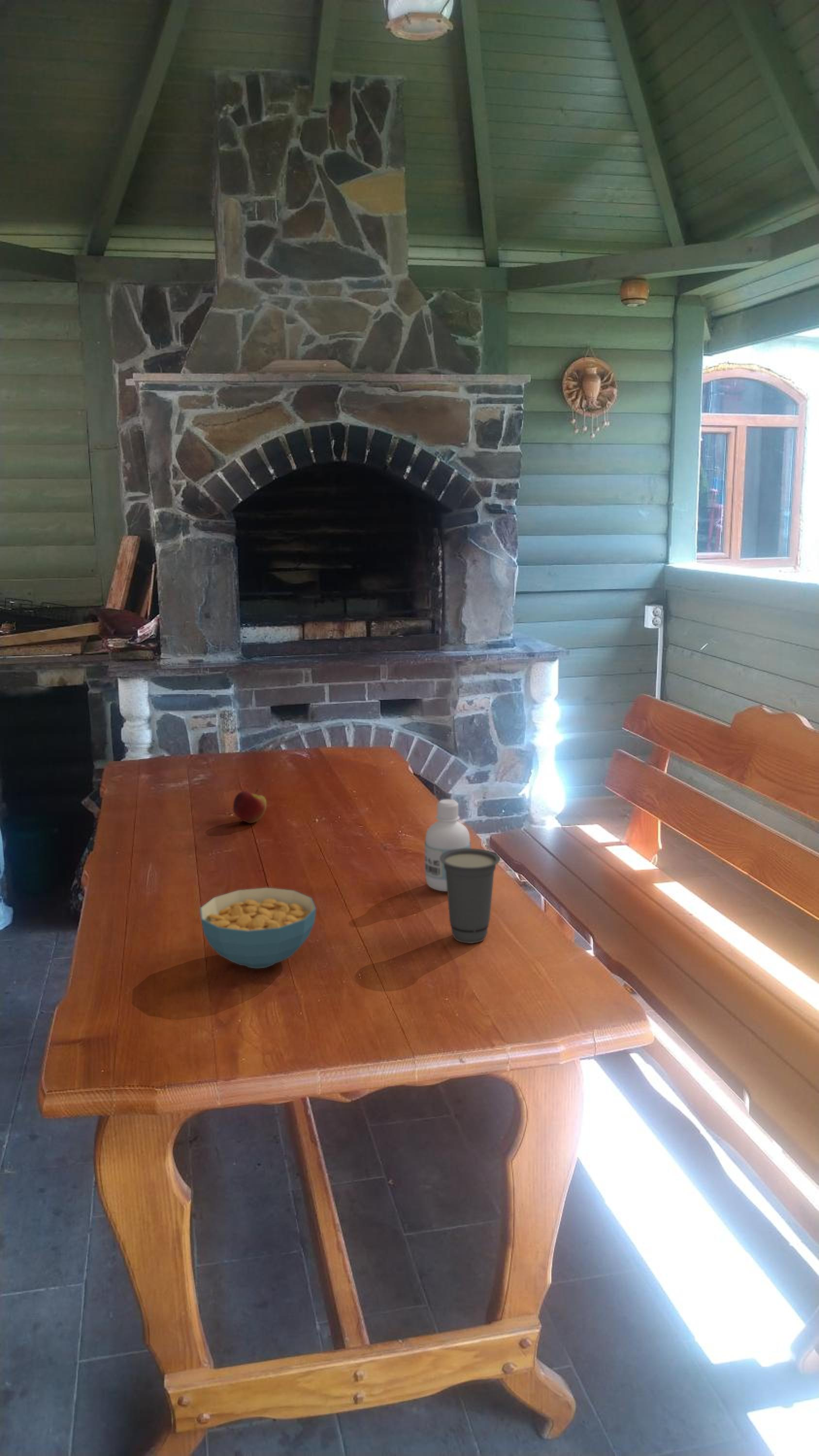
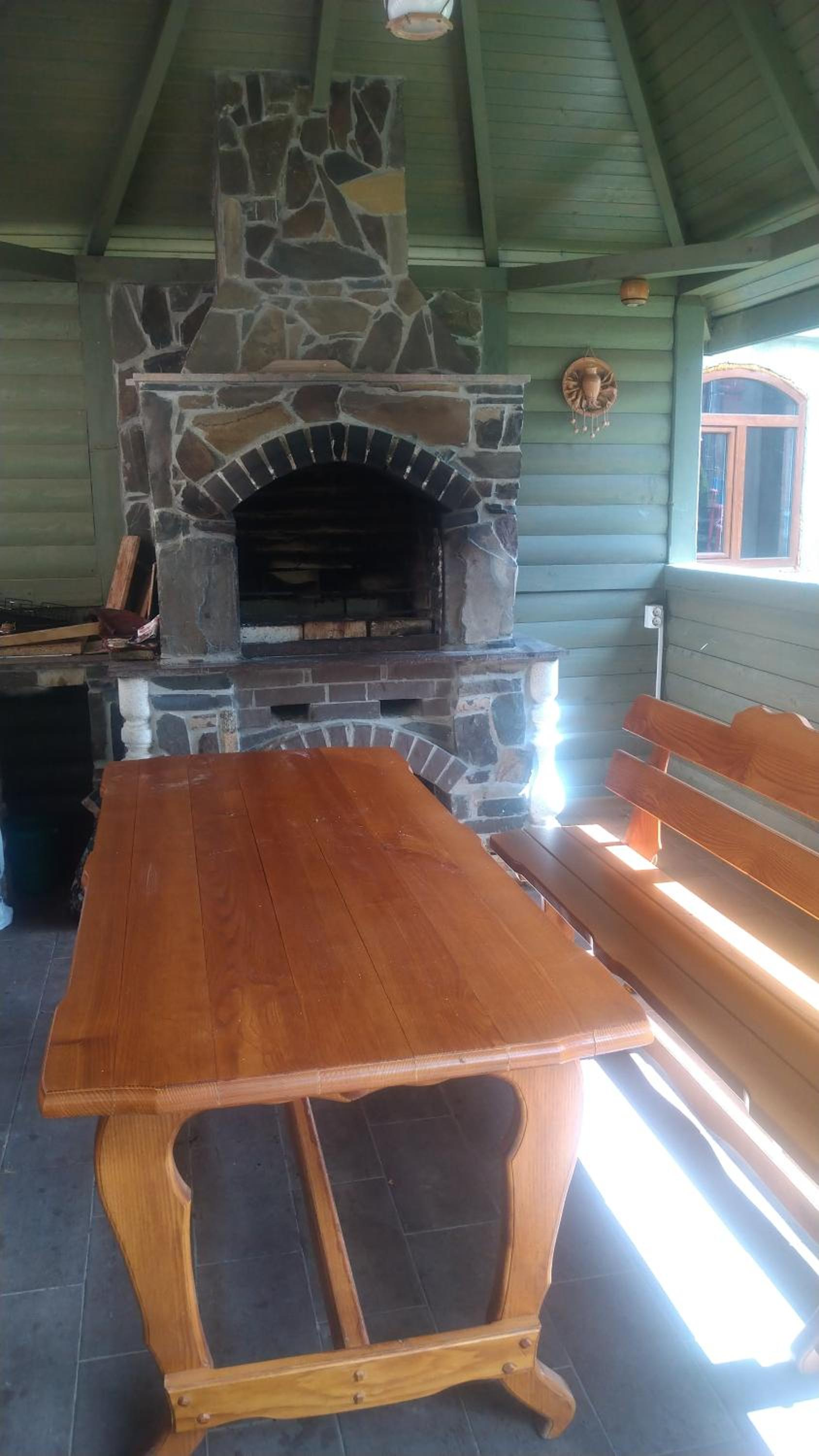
- apple (250, 806)
- bottle (447, 844)
- cereal bowl (259, 935)
- cup (470, 897)
